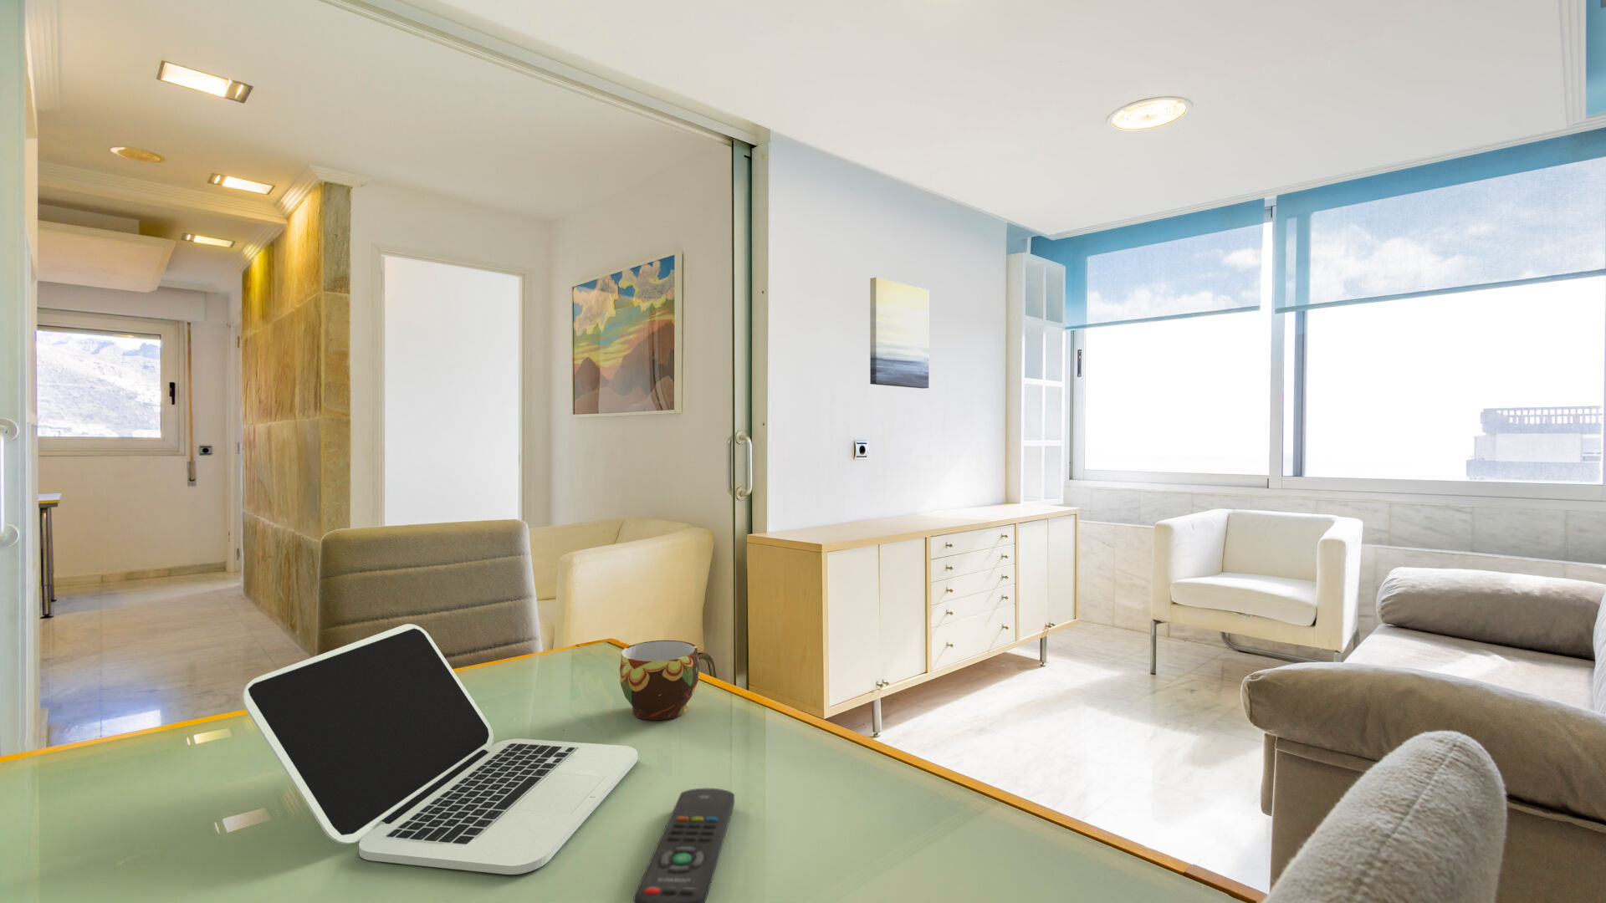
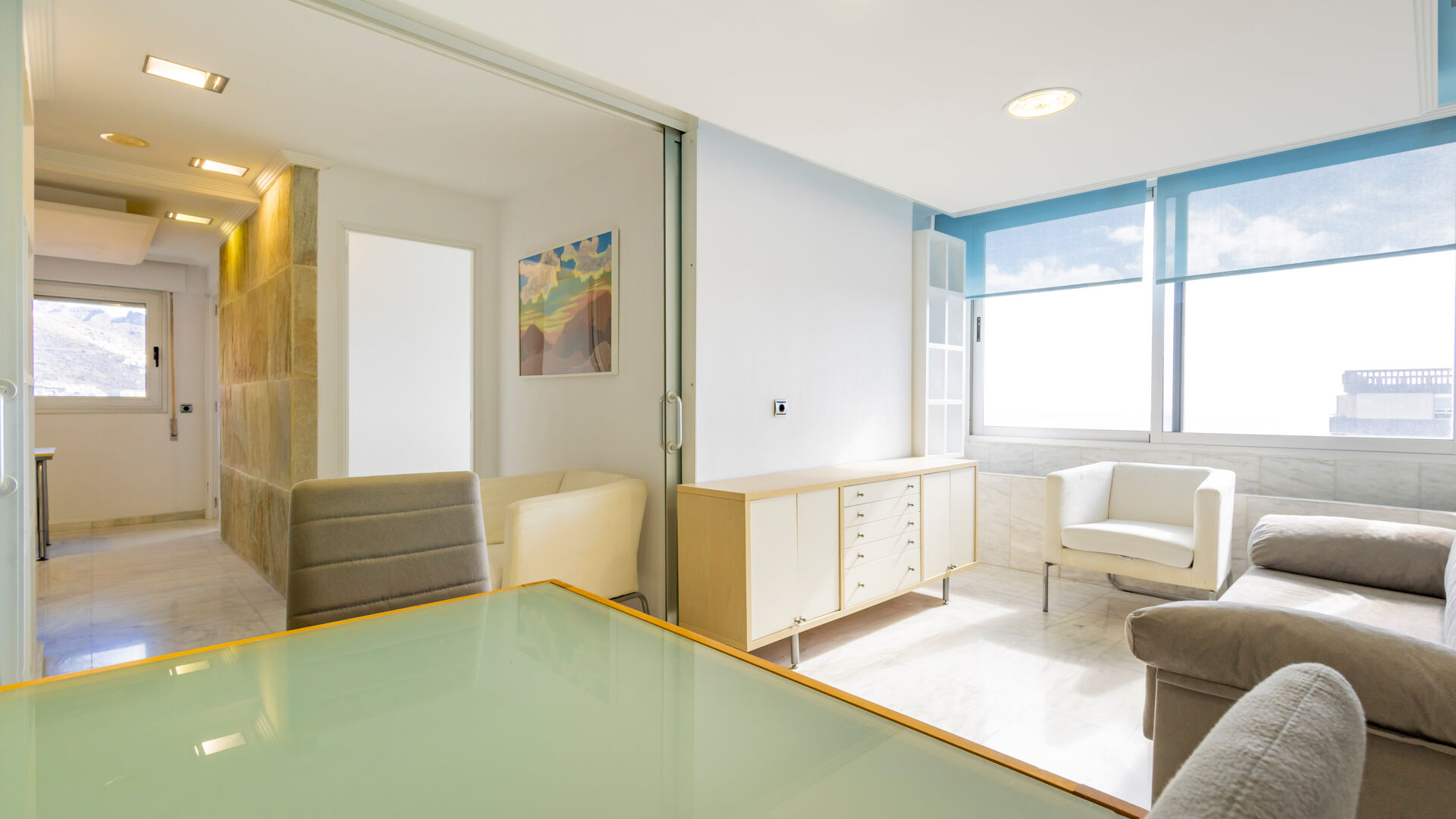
- laptop (464, 724)
- remote control (690, 843)
- wall art (900, 335)
- cup (661, 678)
